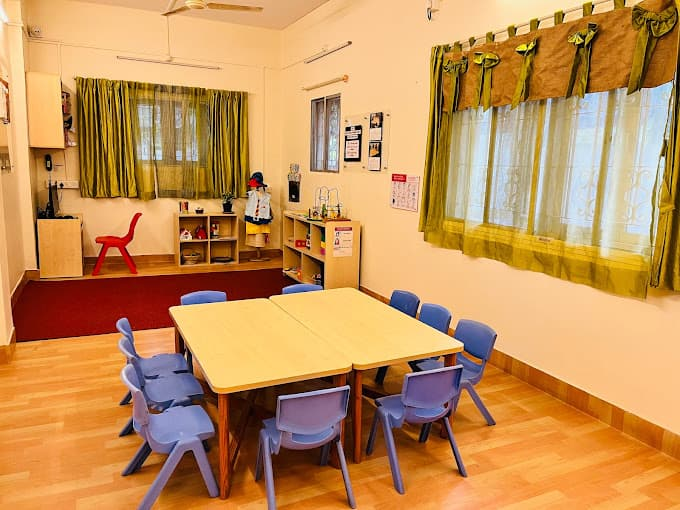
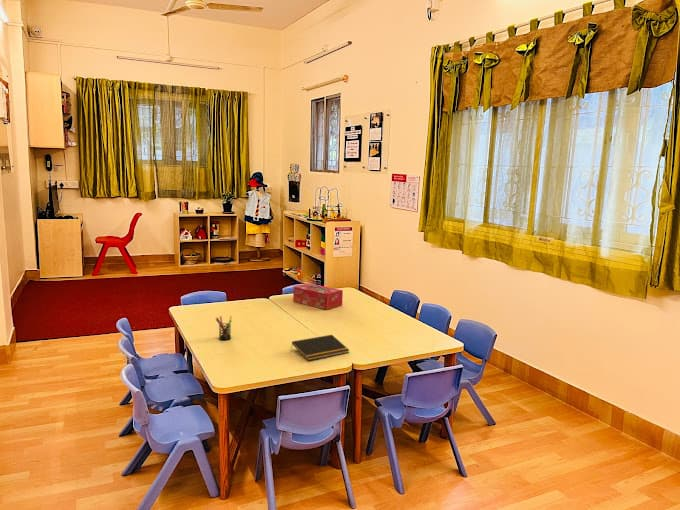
+ notepad (320, 346)
+ pen holder (225, 326)
+ tissue box (317, 295)
